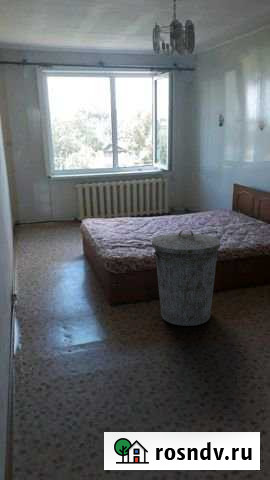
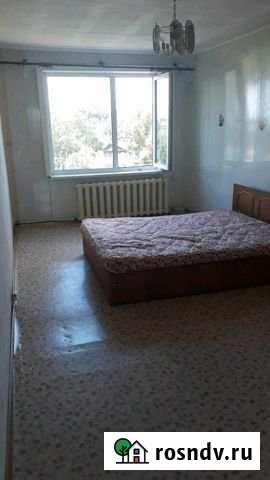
- trash can (185, 273)
